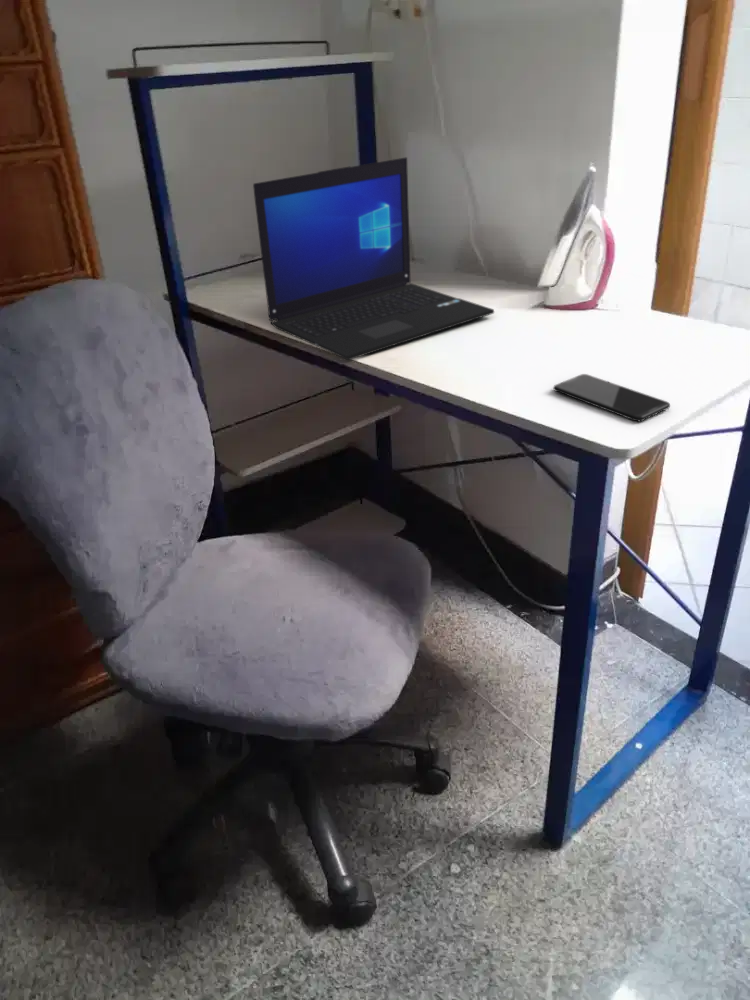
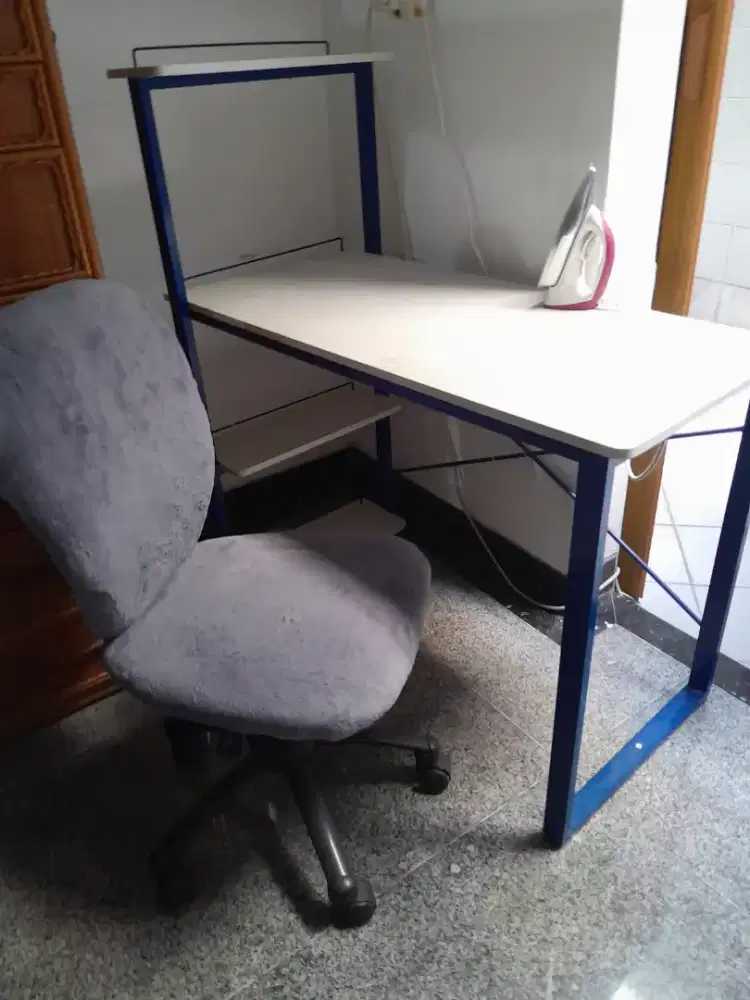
- smartphone (609, 396)
- laptop (377, 252)
